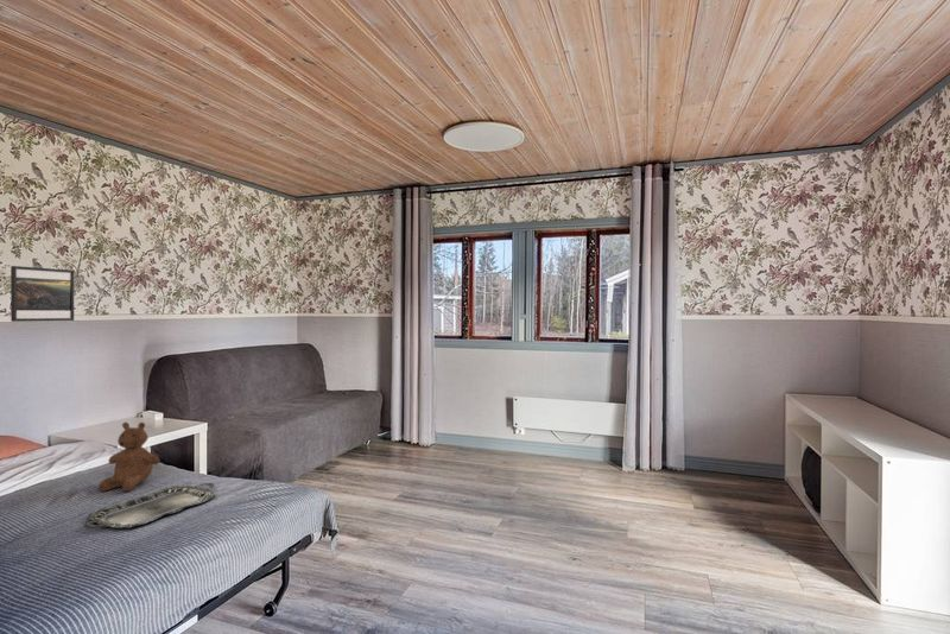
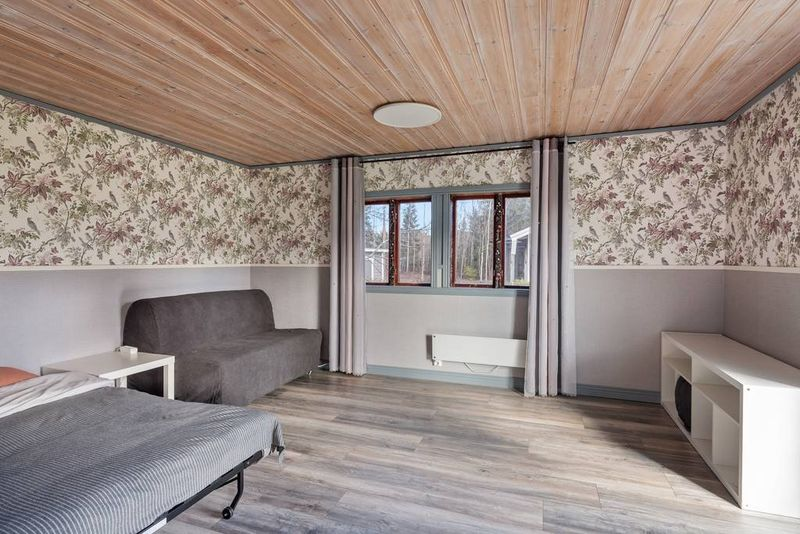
- serving tray (154, 505)
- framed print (44, 294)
- teddy bear (127, 455)
